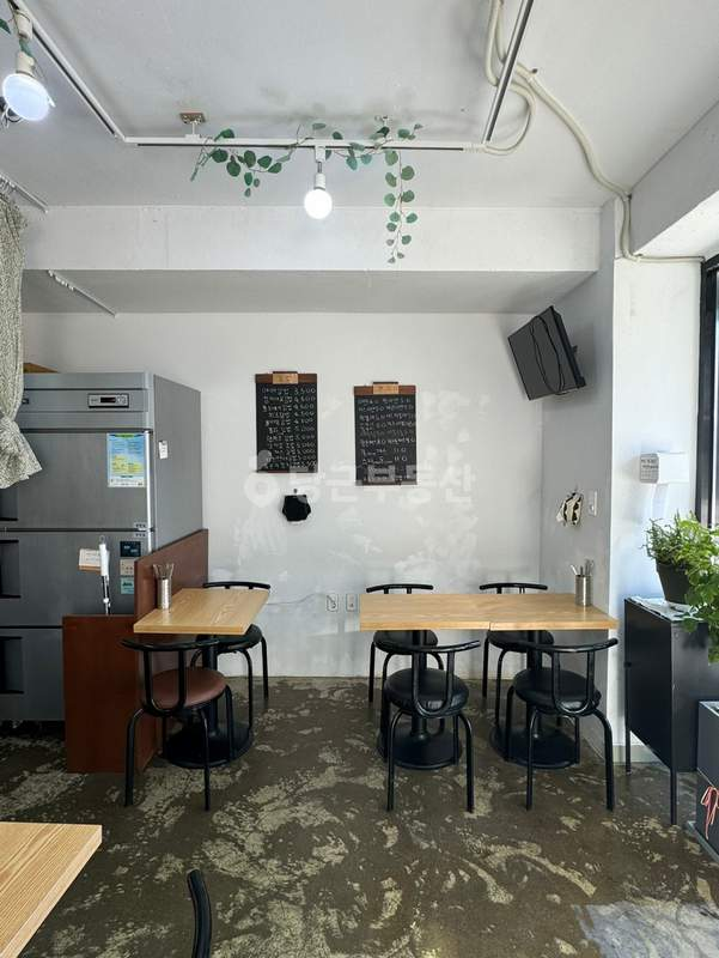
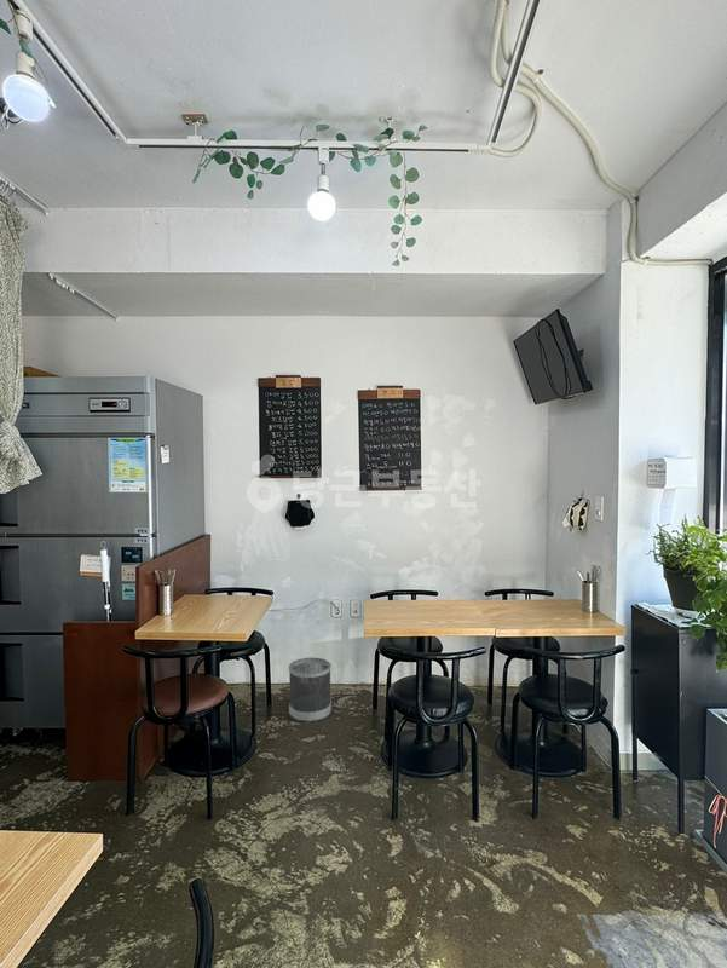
+ wastebasket (310, 687)
